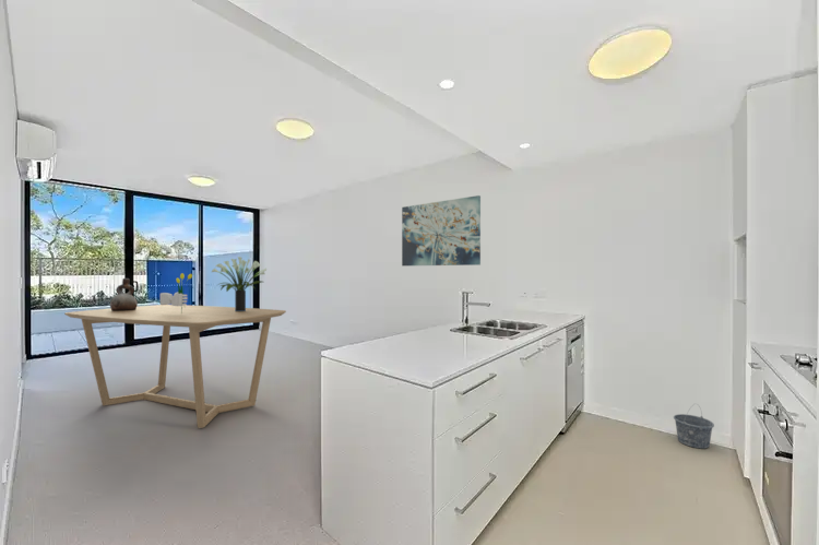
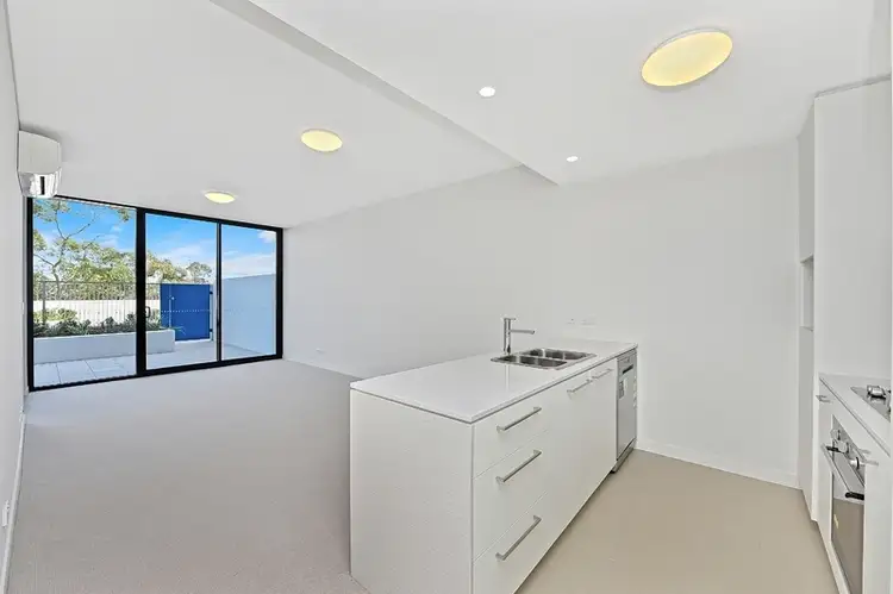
- bouquet (177, 293)
- dining table (167, 357)
- potted plant (241, 283)
- bucket (692, 423)
- ceramic vessel (123, 294)
- wall art (438, 234)
